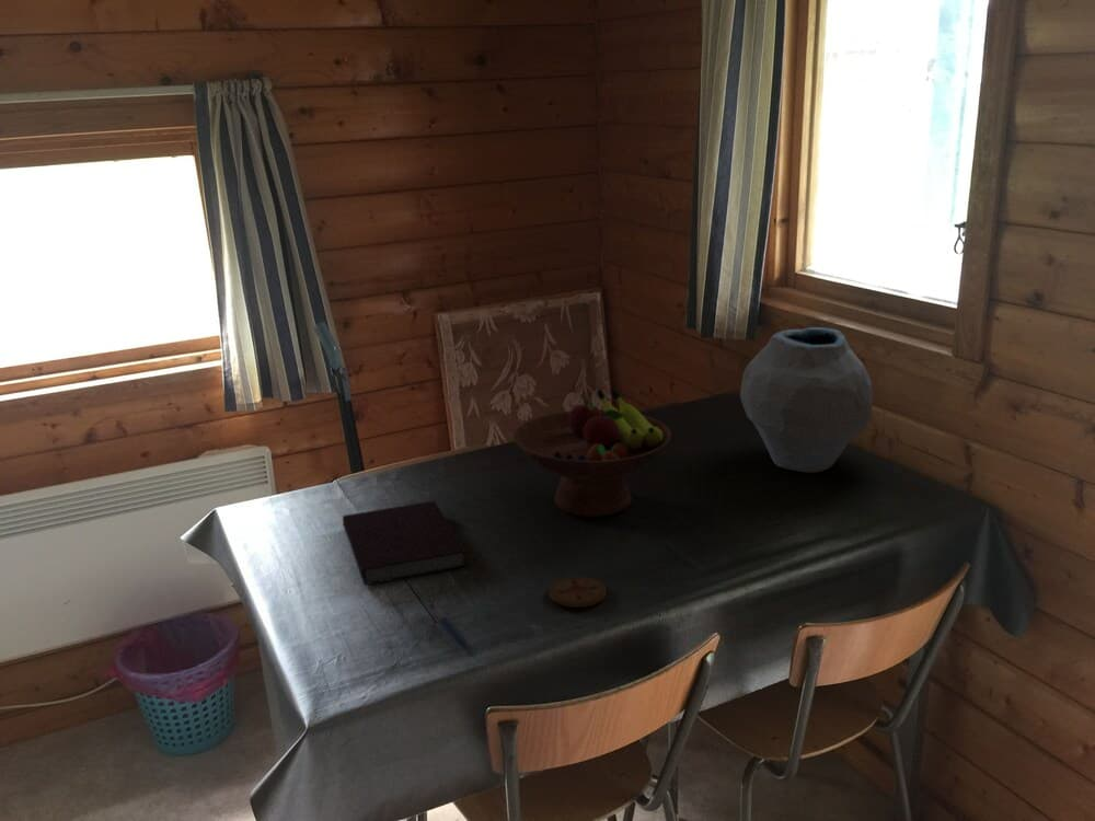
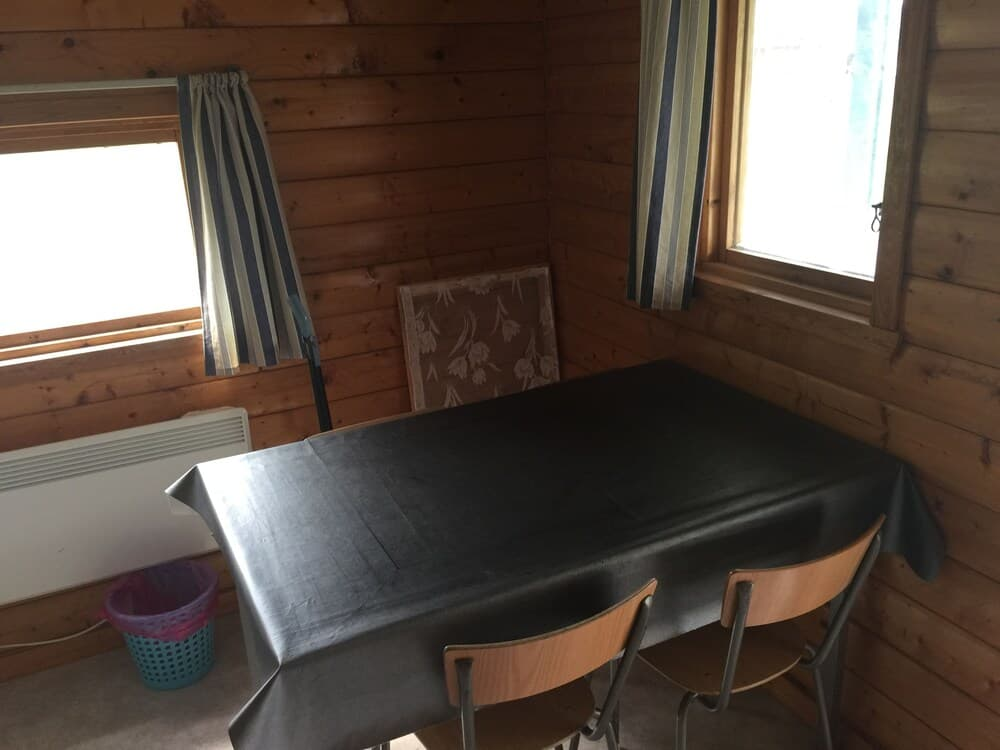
- pen (446, 623)
- notebook (401, 540)
- vase (806, 400)
- fruit bowl (591, 454)
- coaster (577, 591)
